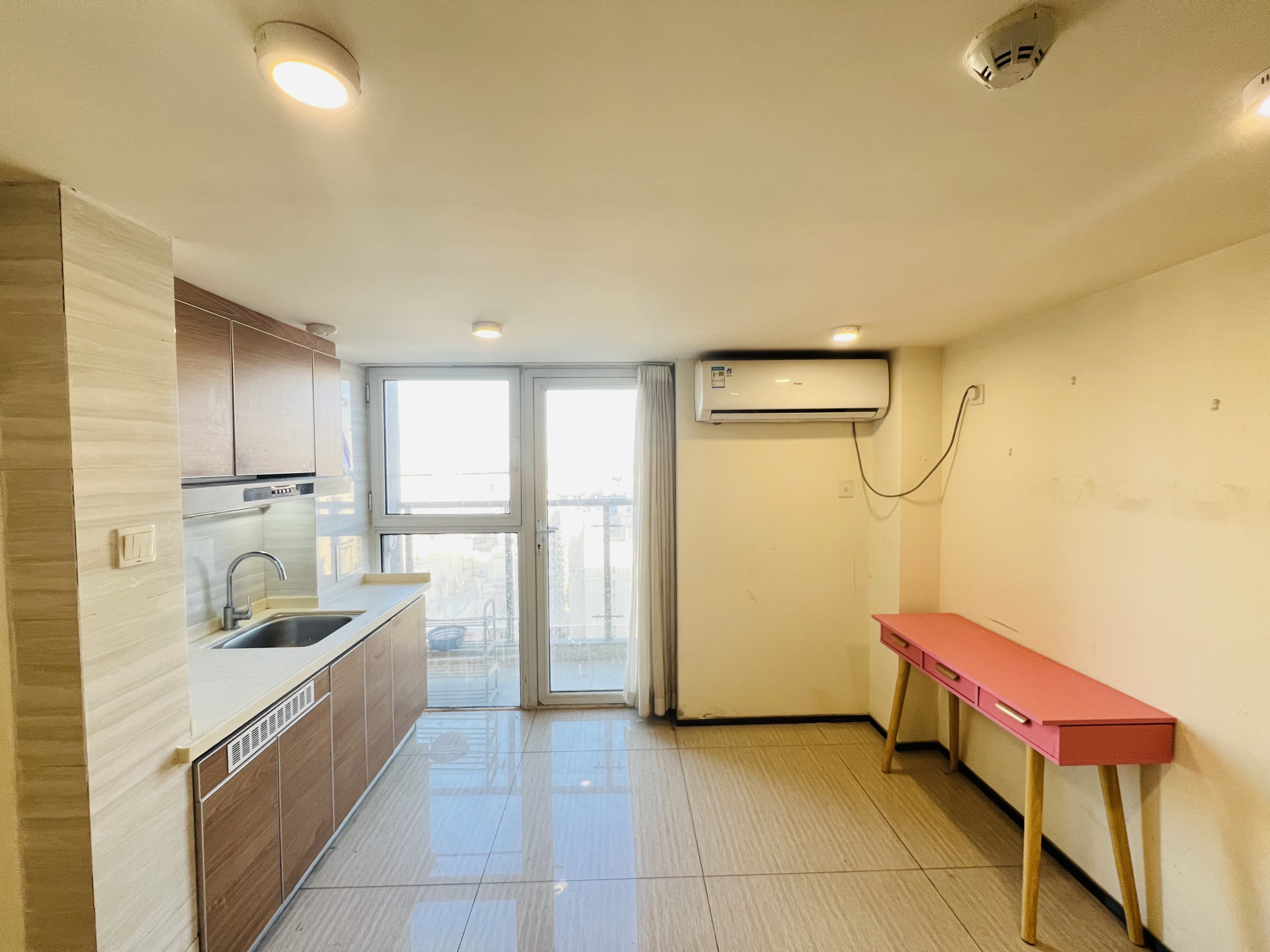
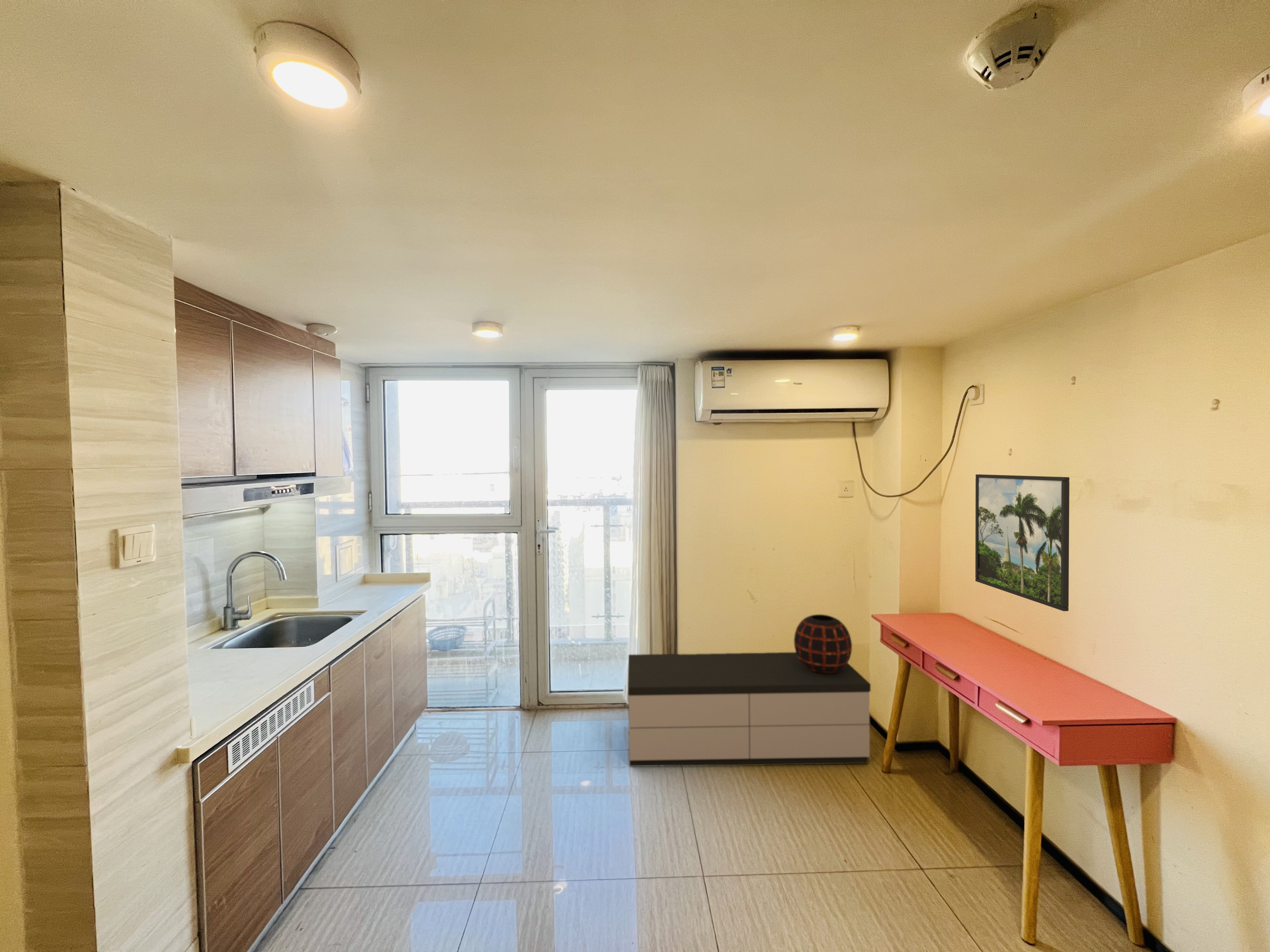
+ storage bench (740, 706)
+ decorative vase (822, 643)
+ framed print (1017, 535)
